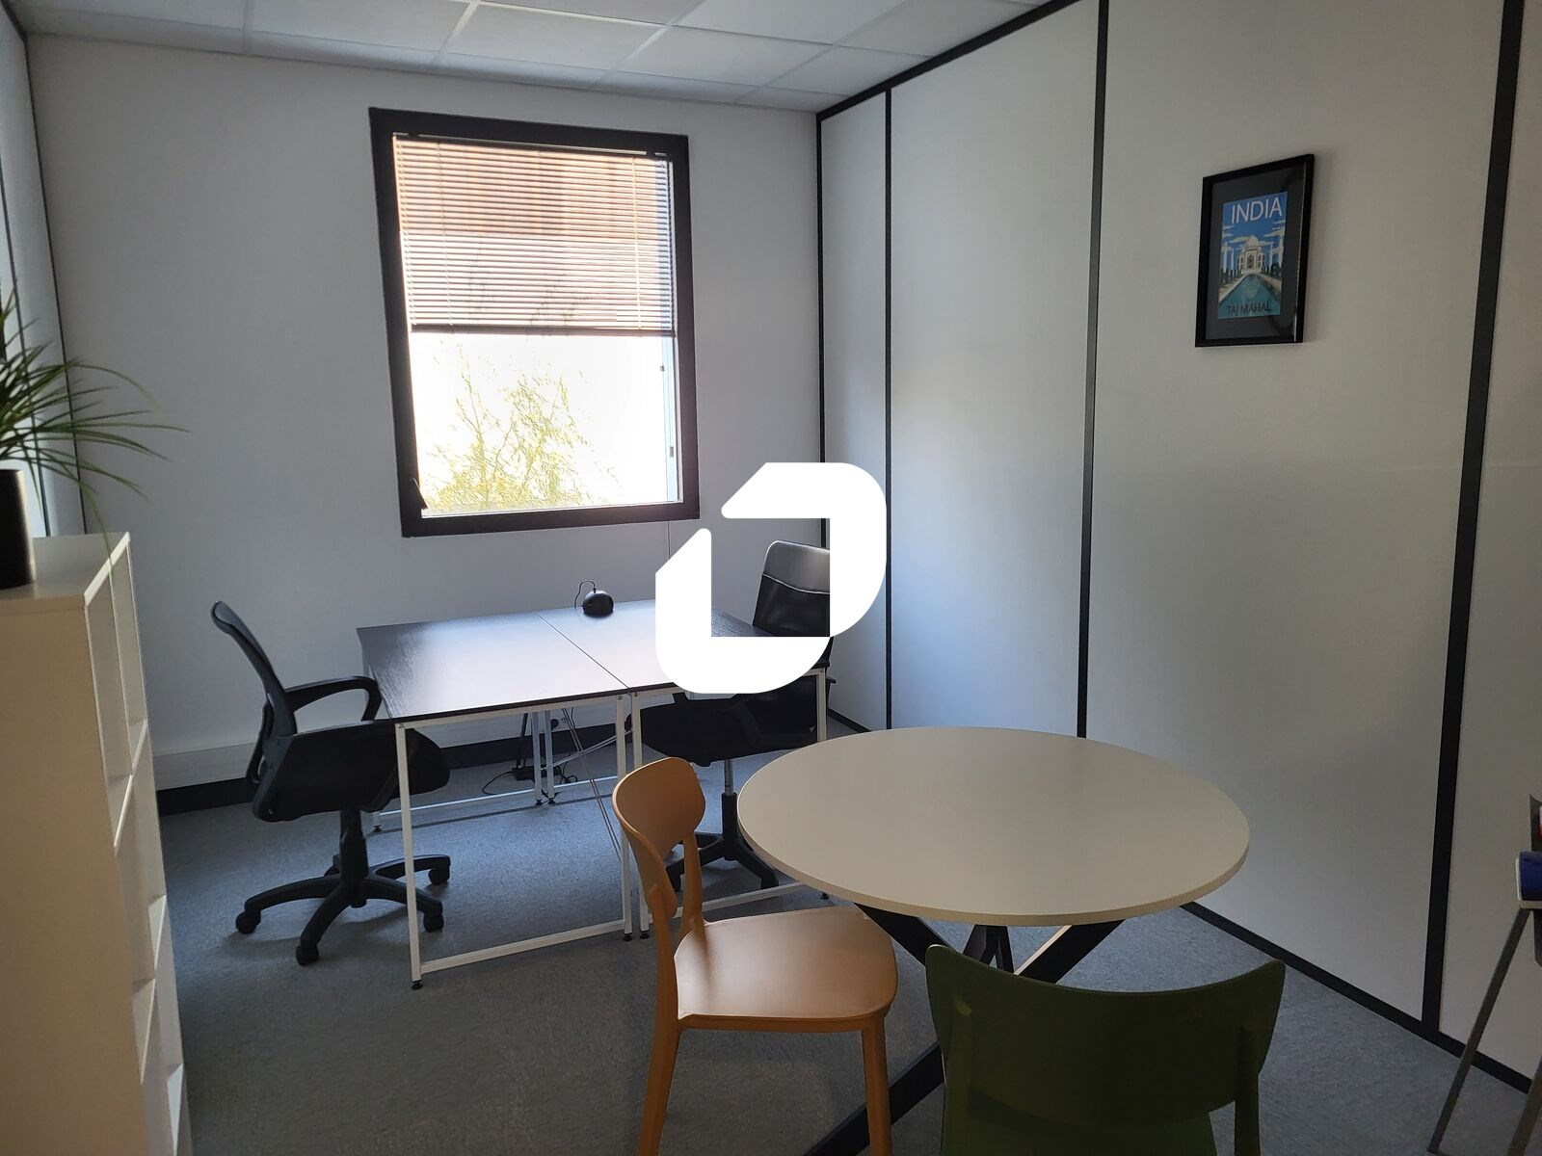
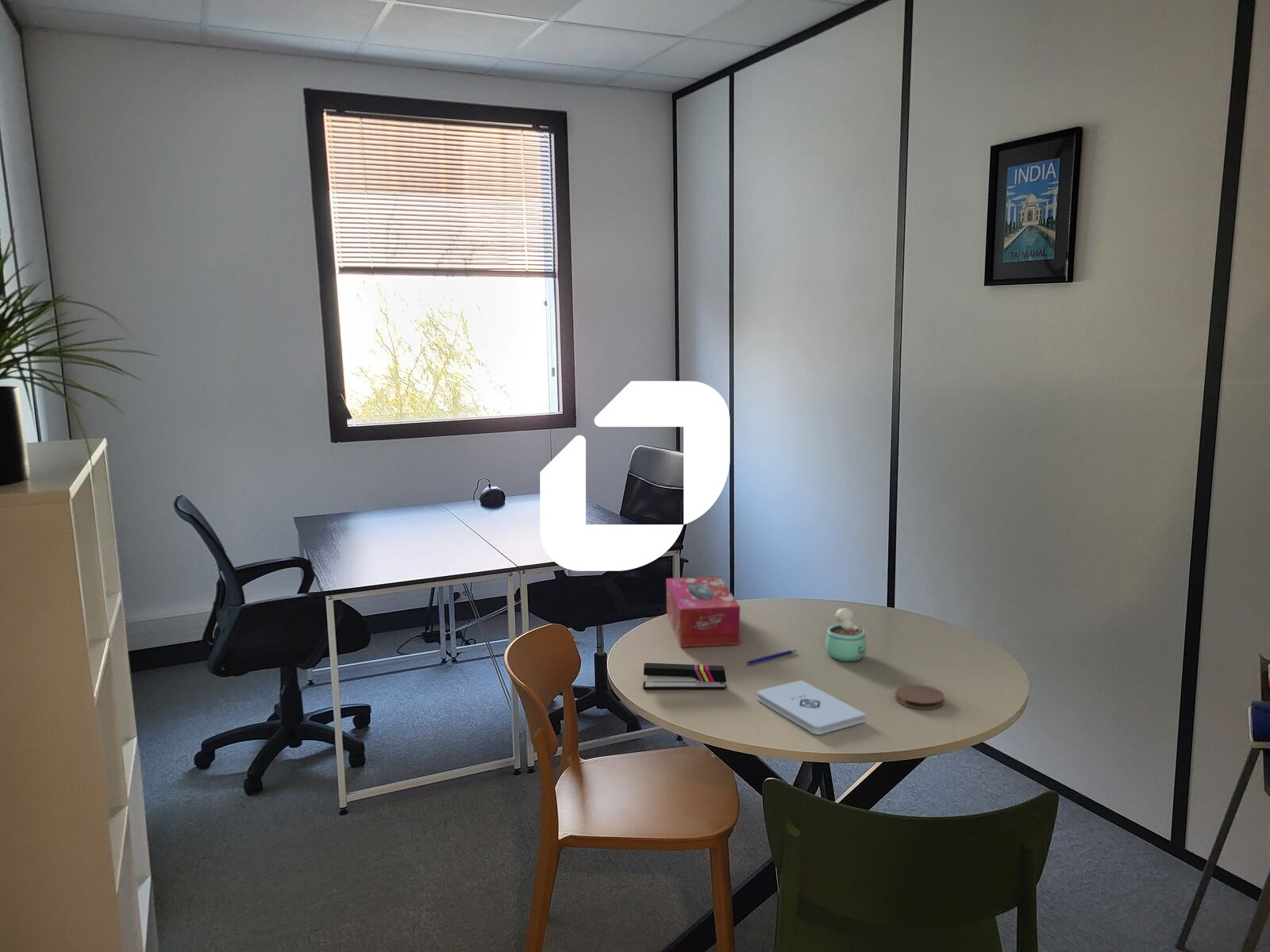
+ tissue box (701, 609)
+ pen (772, 656)
+ notepad (808, 706)
+ chocolate milk (848, 631)
+ stapler (684, 675)
+ coaster (919, 697)
